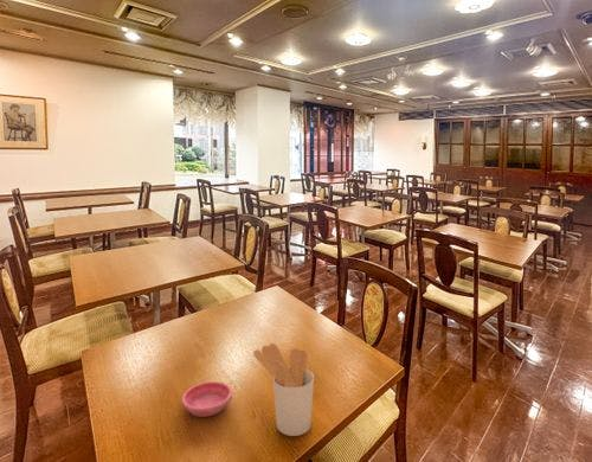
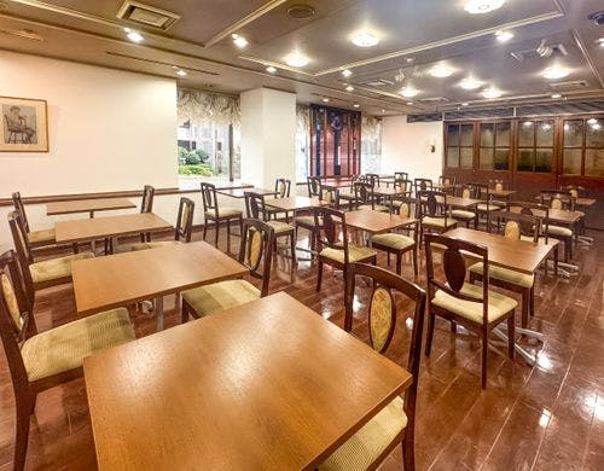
- utensil holder (284, 385)
- saucer (207, 399)
